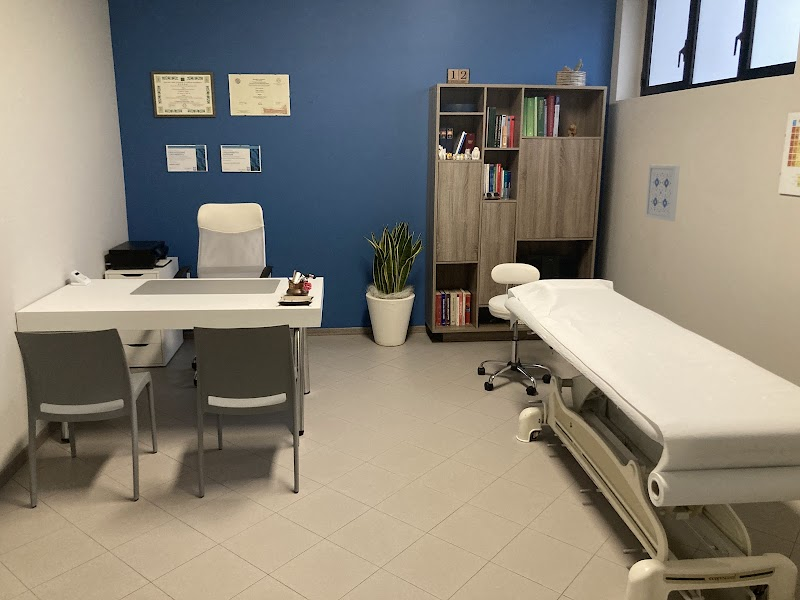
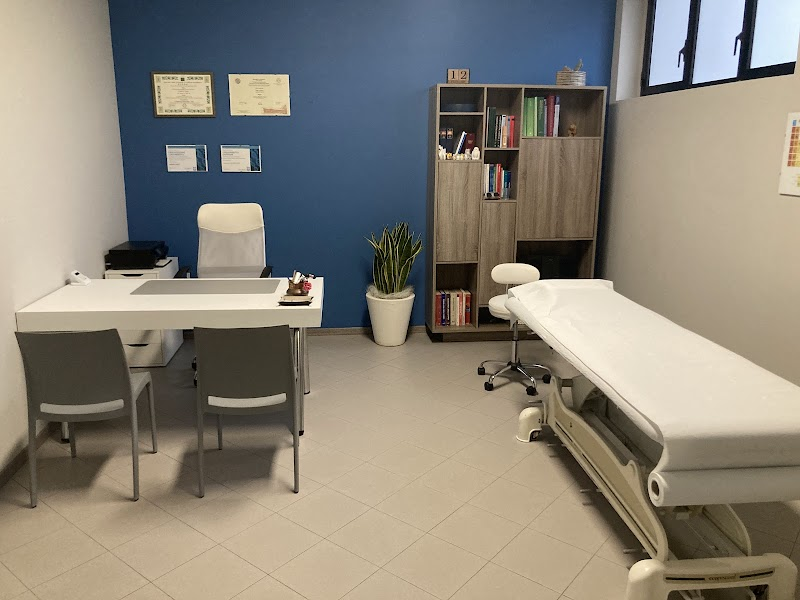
- wall art (661, 192)
